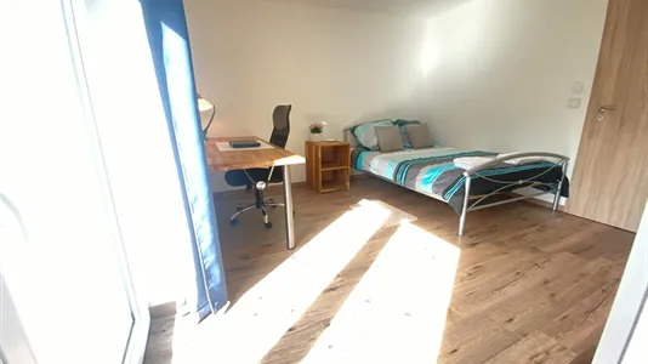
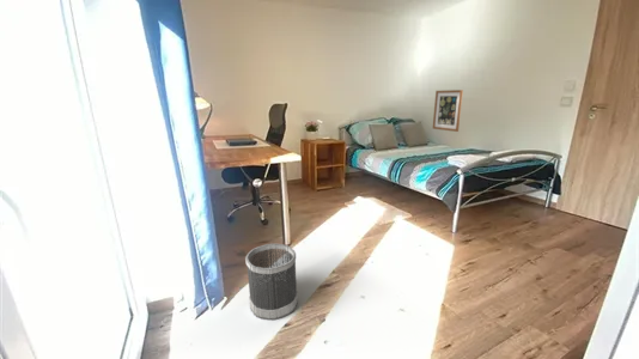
+ wall art (446, 110)
+ wastebasket (272, 279)
